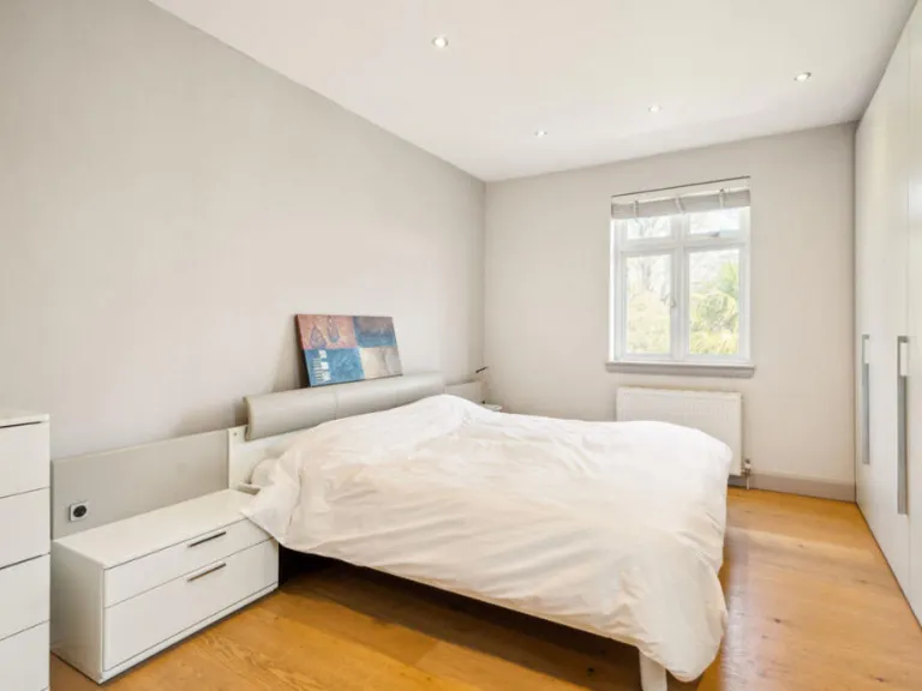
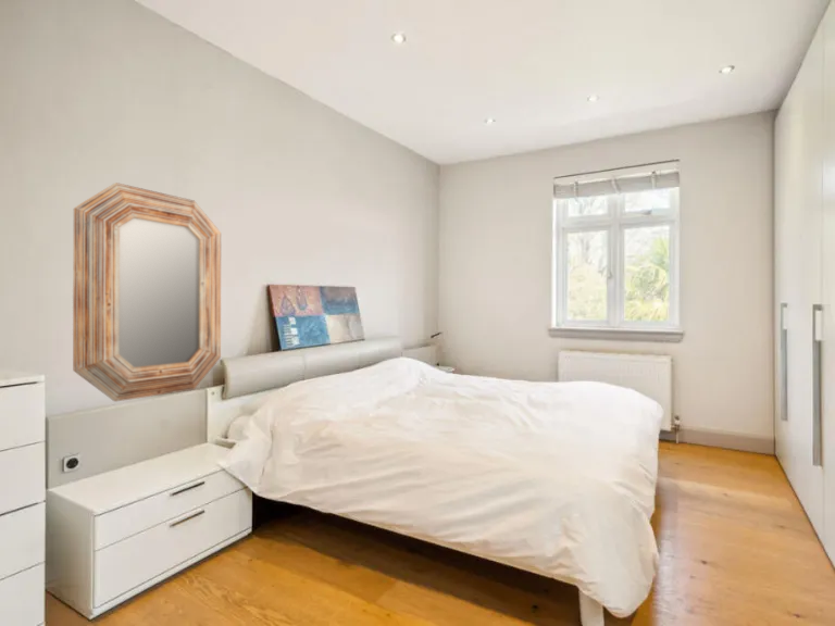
+ home mirror (159, 293)
